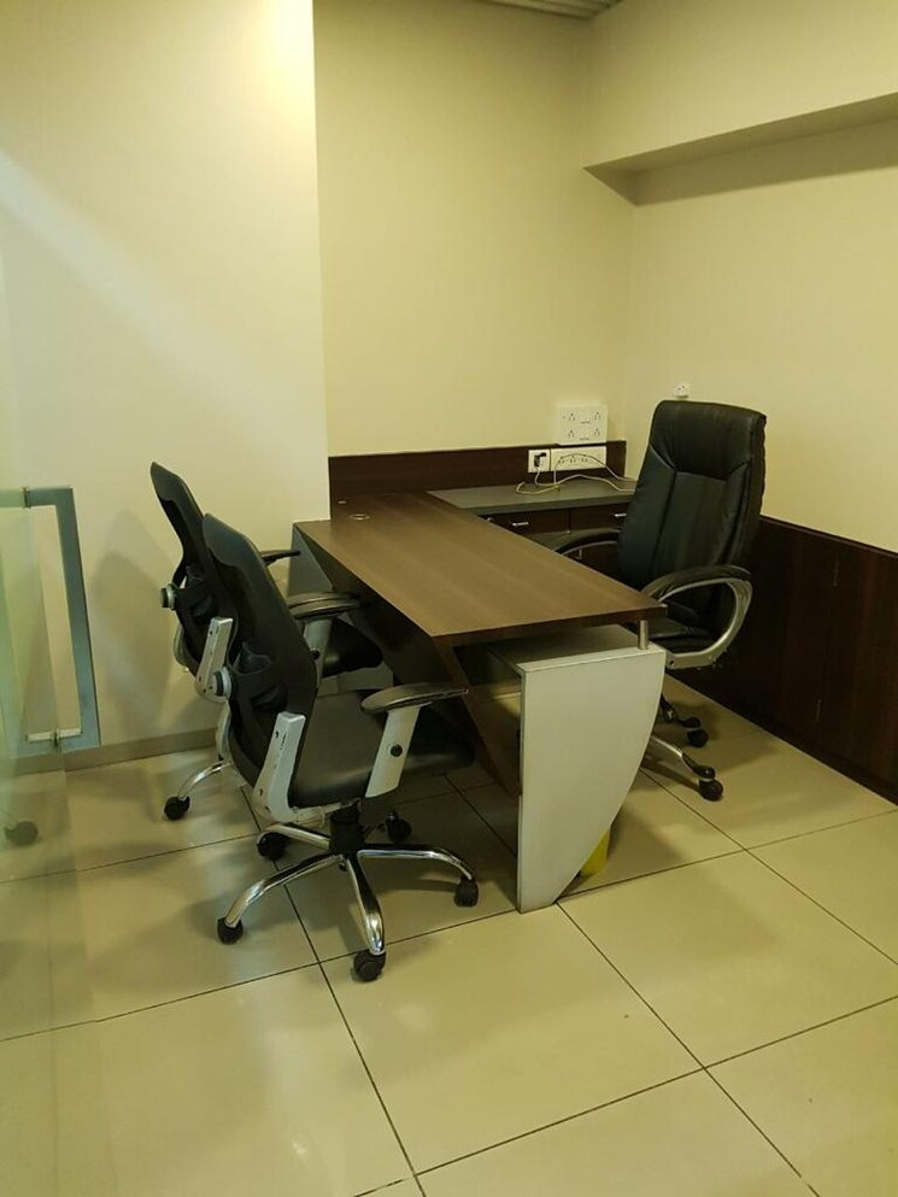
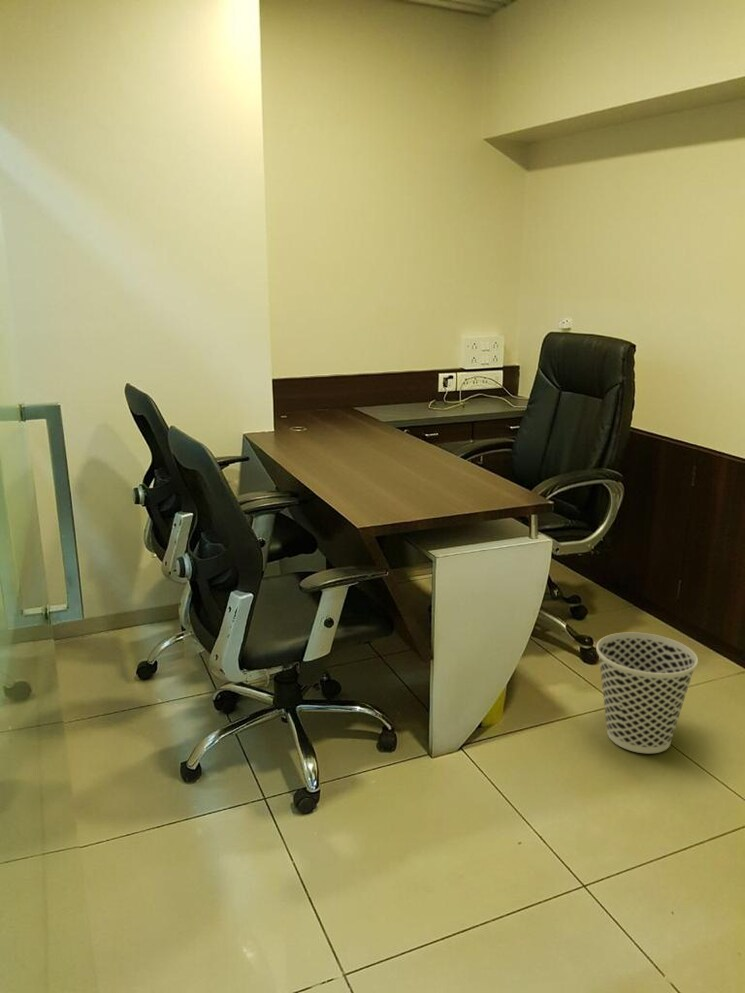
+ wastebasket (642, 694)
